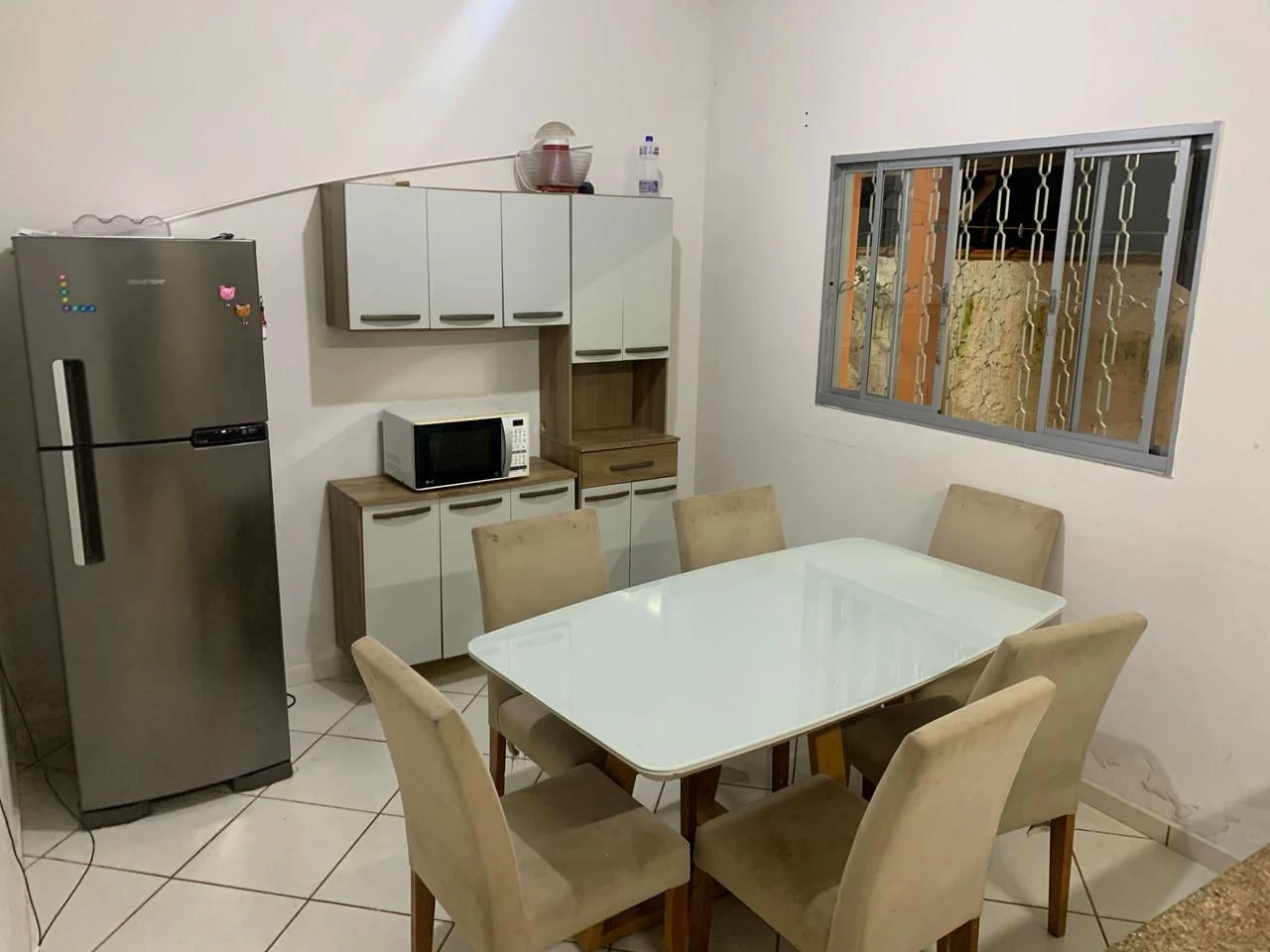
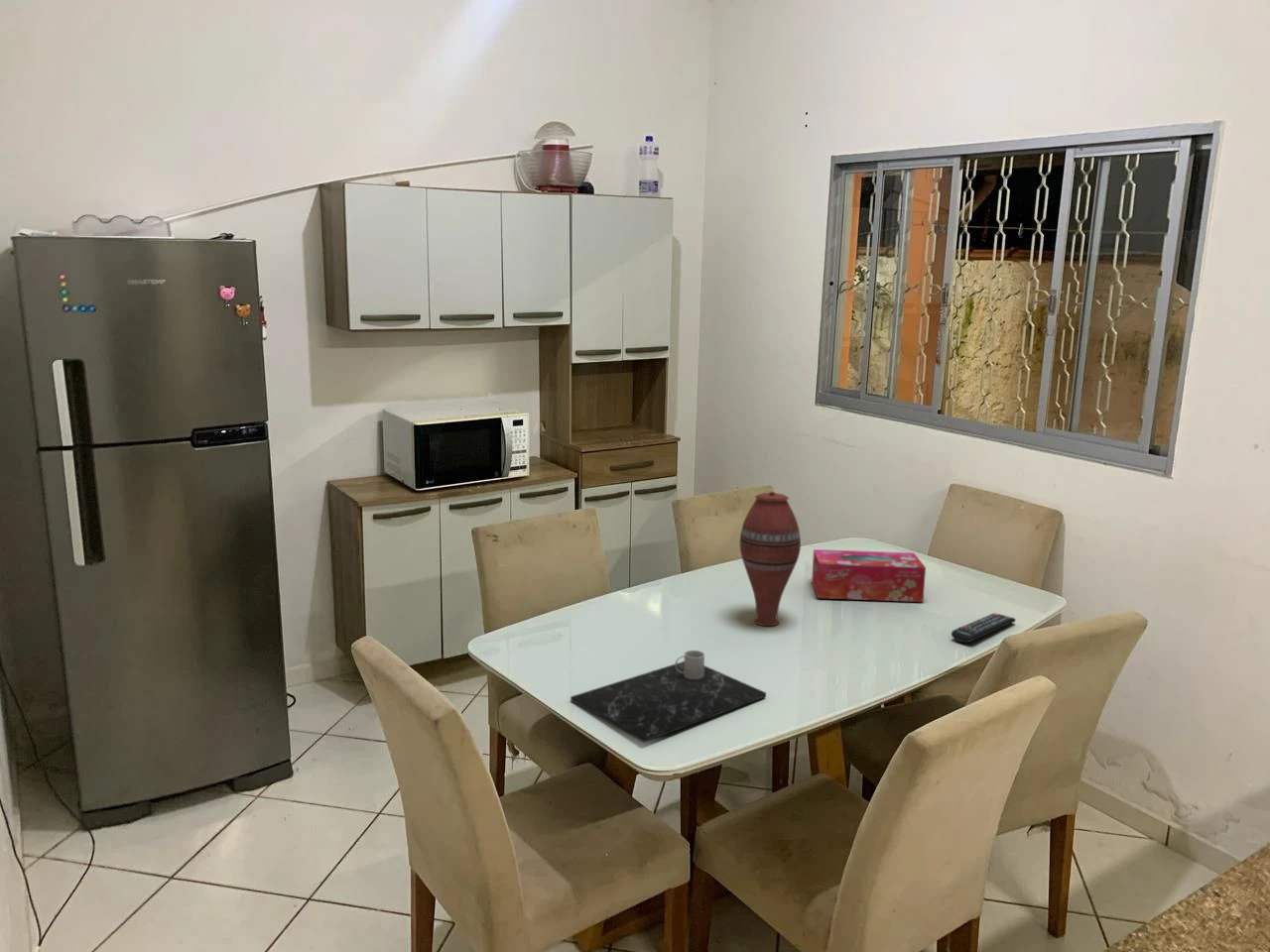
+ tissue box (866, 574)
+ remote control (983, 627)
+ vase (769, 557)
+ place mat (669, 684)
